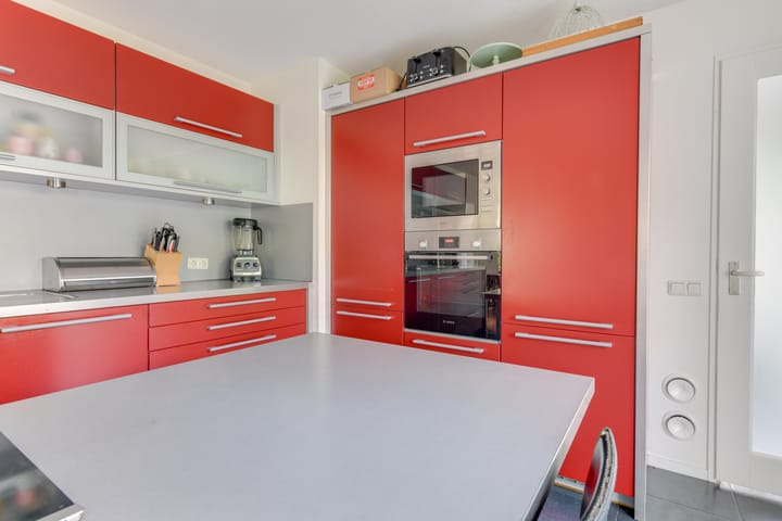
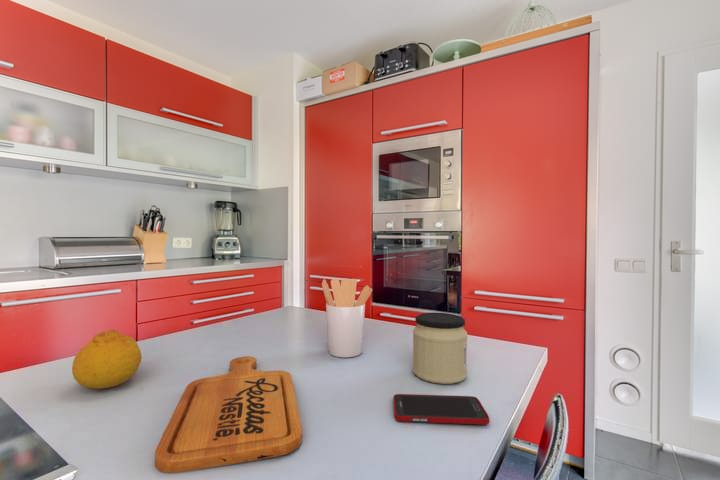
+ jar (439, 345)
+ cutting board (239, 395)
+ cell phone (438, 408)
+ fruit (108, 358)
+ utensil holder (344, 313)
